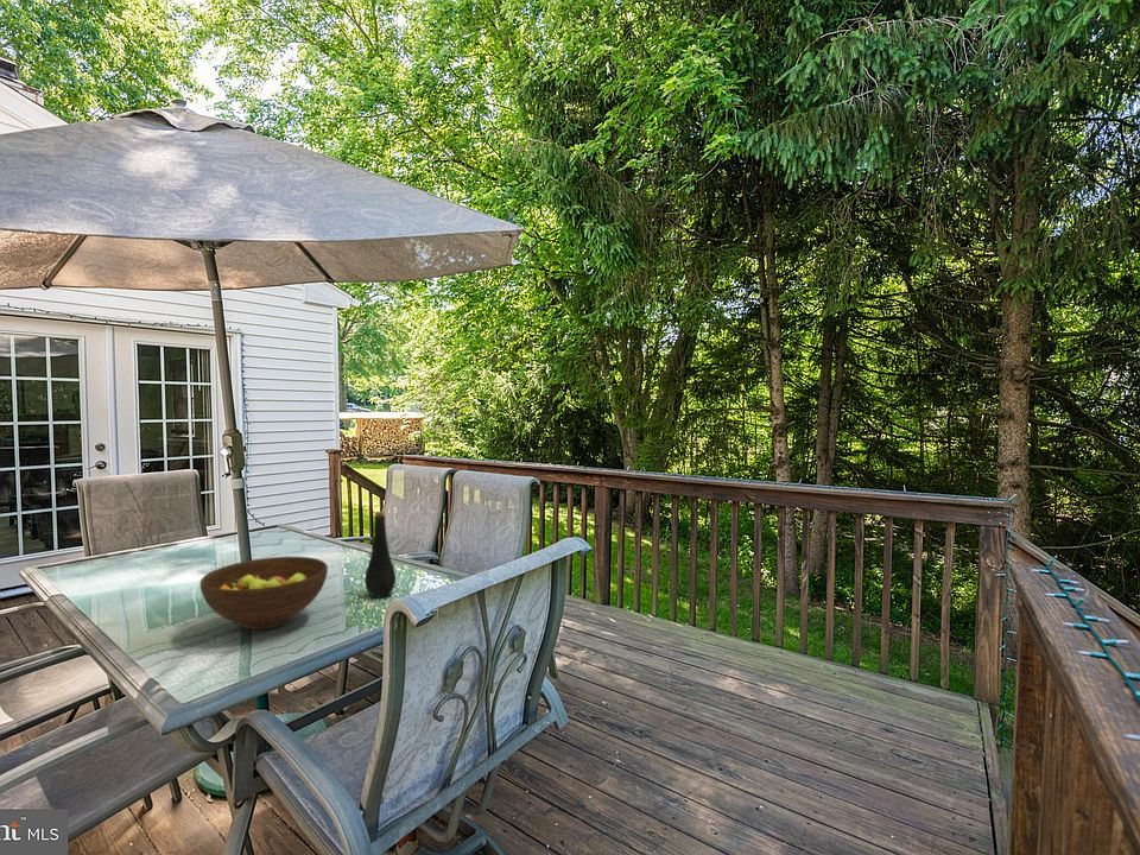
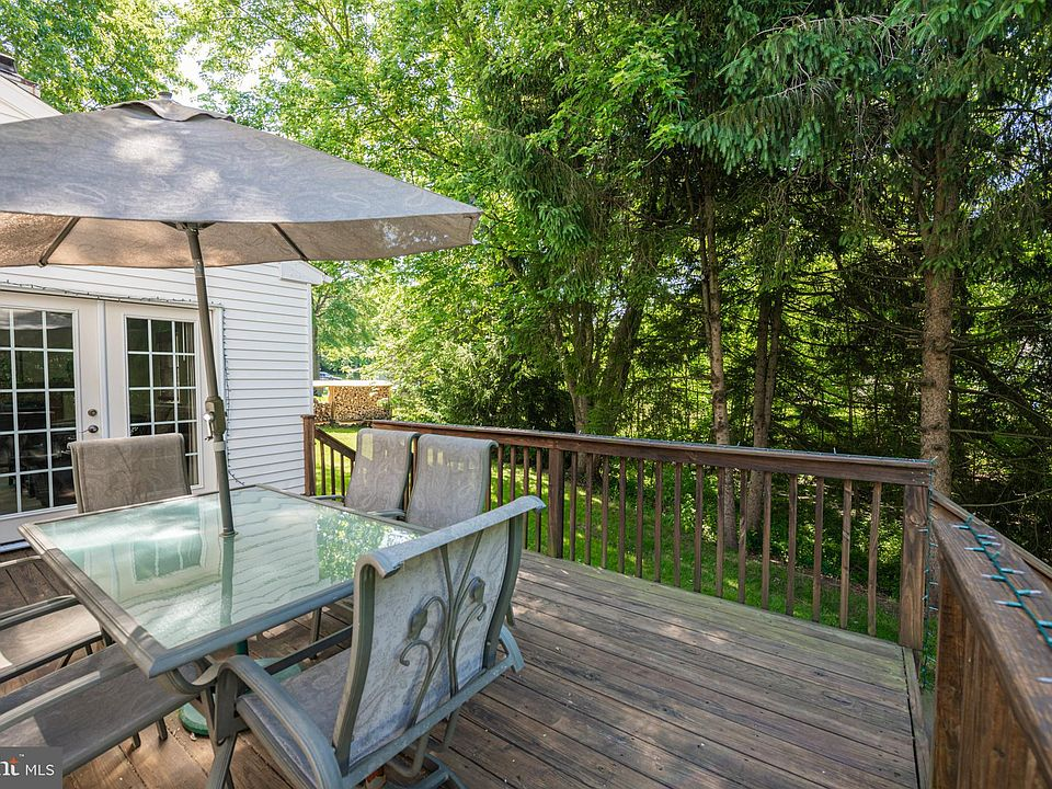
- bottle (380, 553)
- fruit bowl (267, 596)
